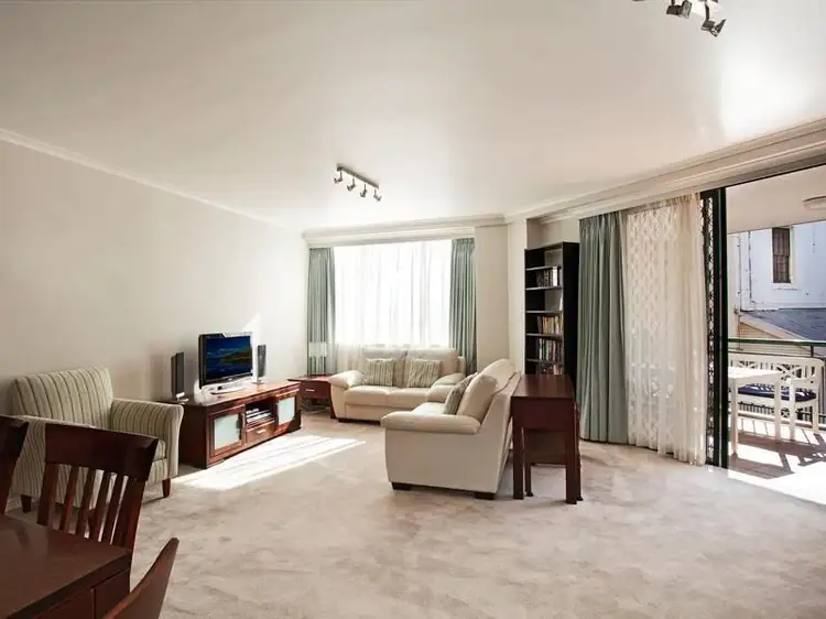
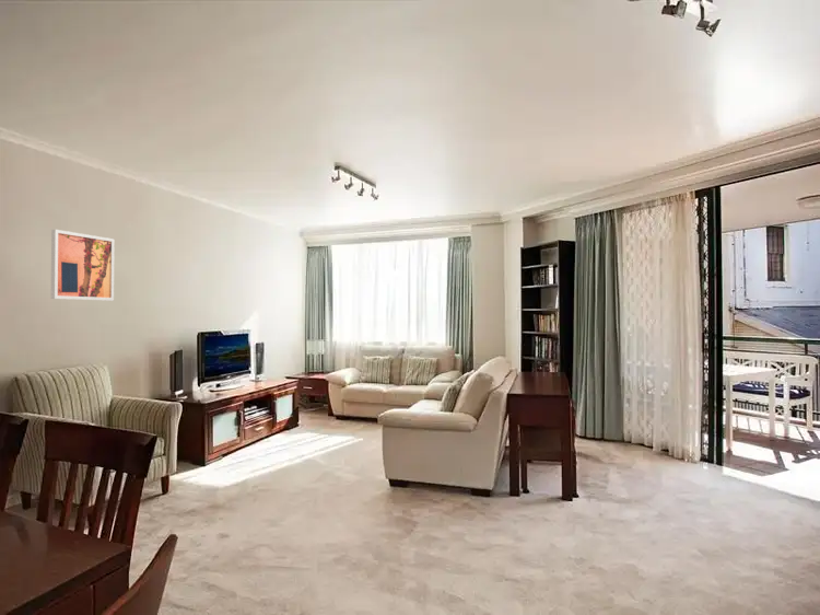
+ wall art (84, 267)
